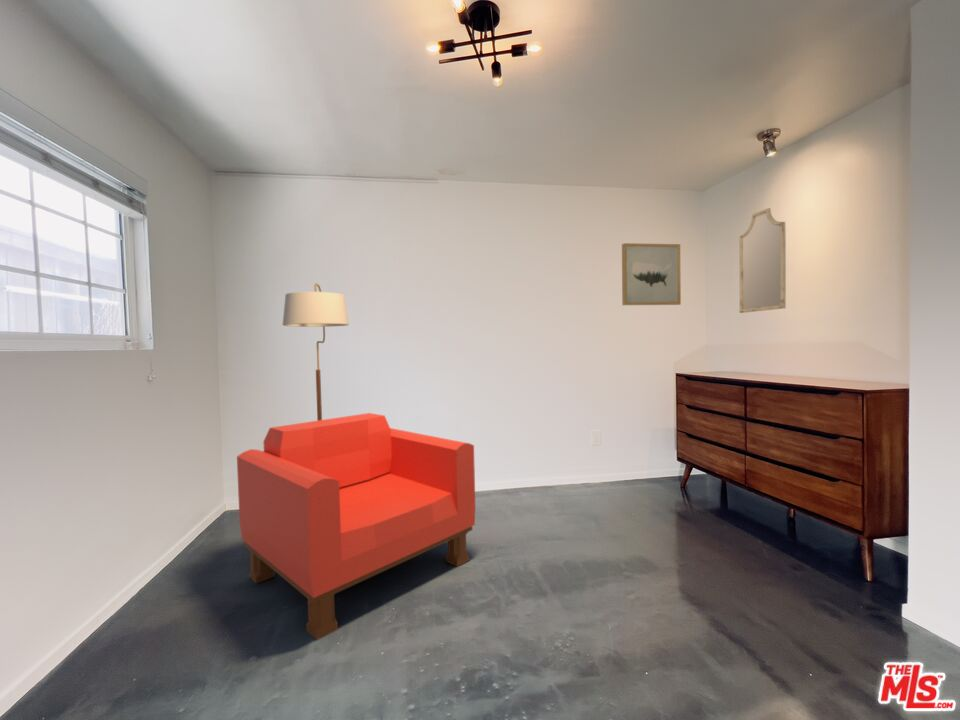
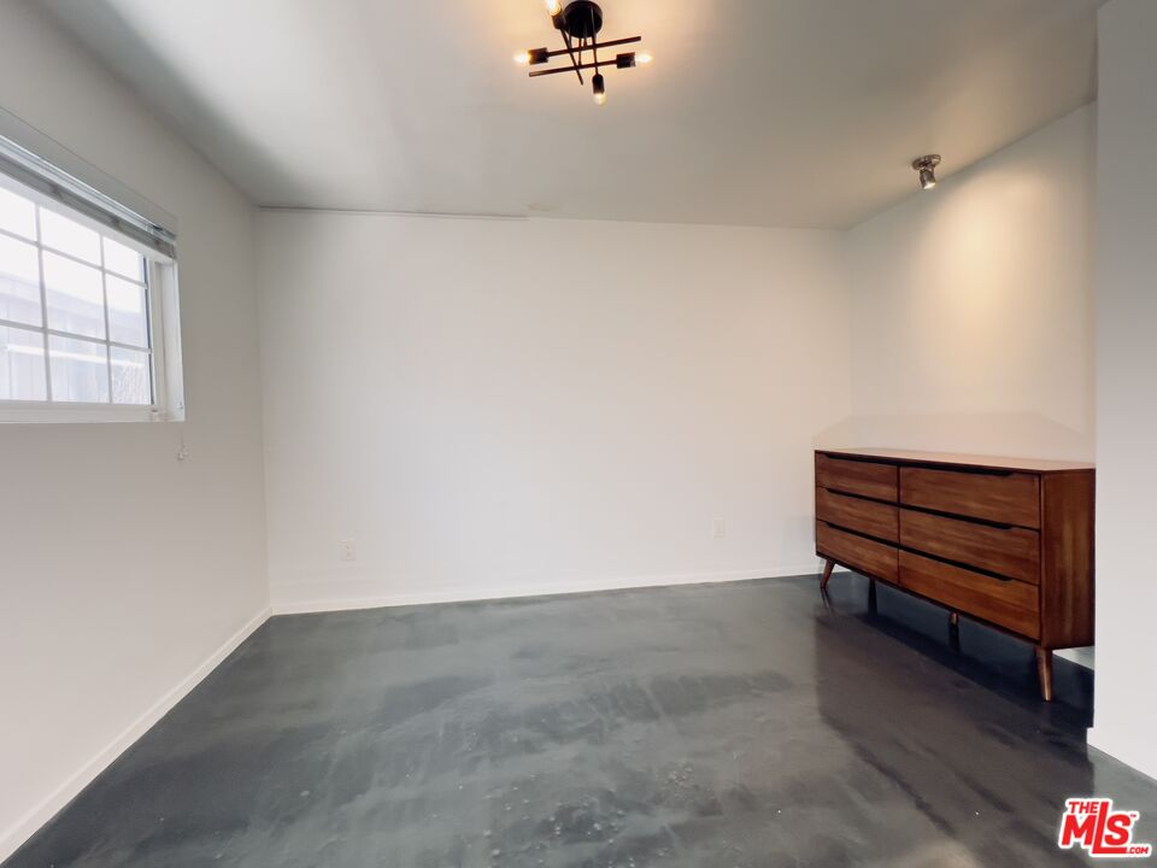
- home mirror (760, 261)
- armchair (360, 498)
- floor lamp (320, 400)
- wall art (651, 274)
